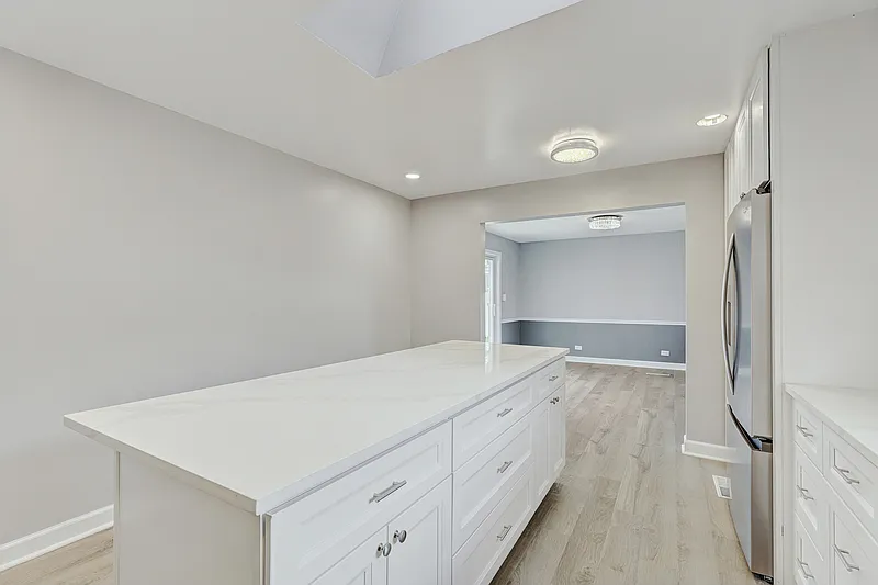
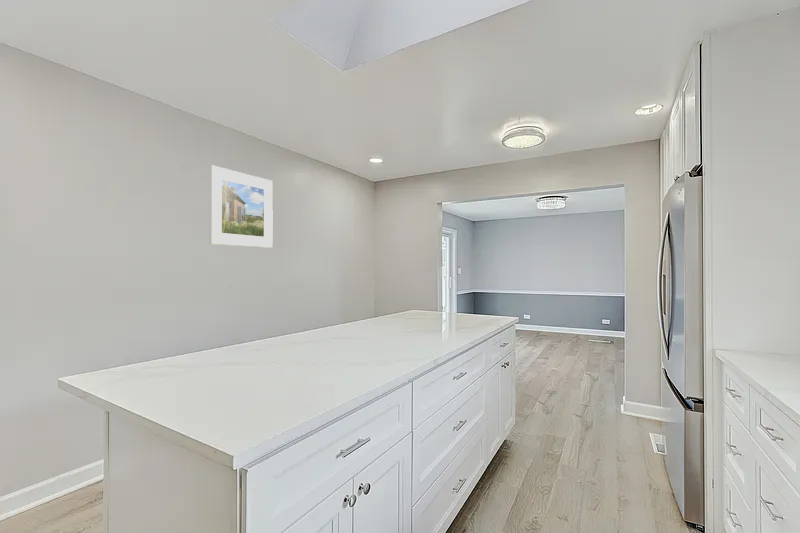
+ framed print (243, 209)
